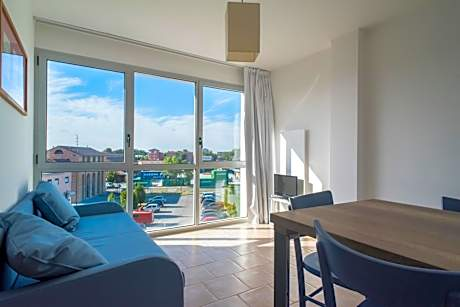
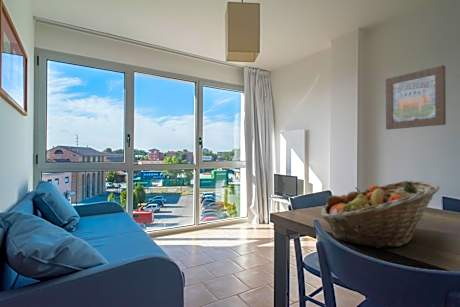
+ fruit basket (374, 208)
+ wall art (413, 100)
